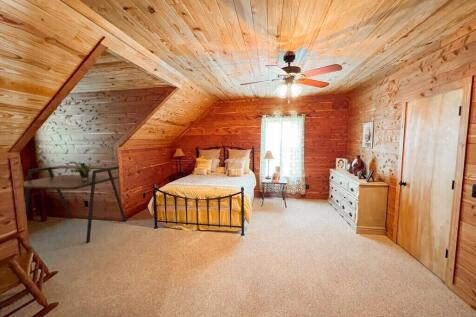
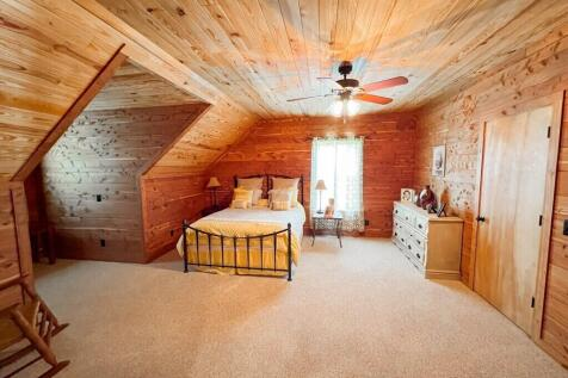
- potted plant (80, 171)
- desk (65, 202)
